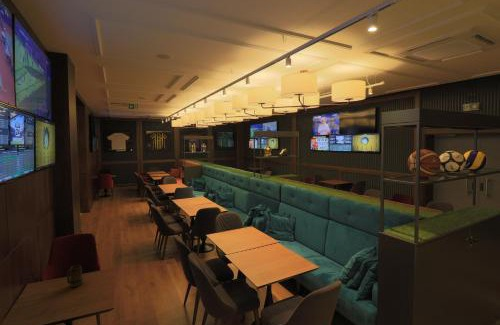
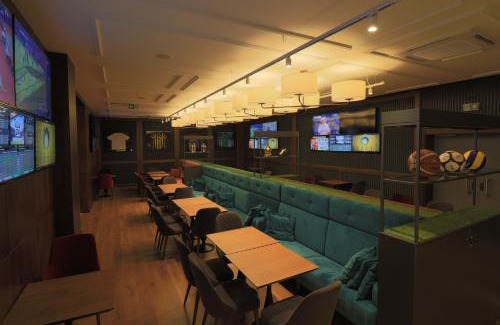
- beer mug (74, 276)
